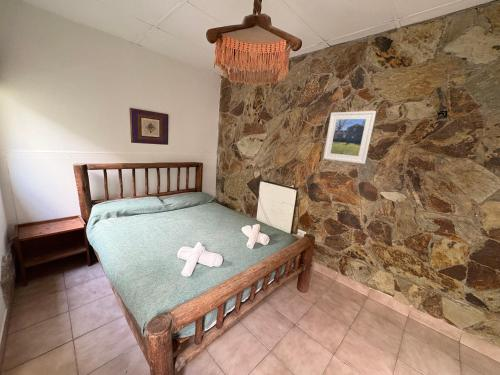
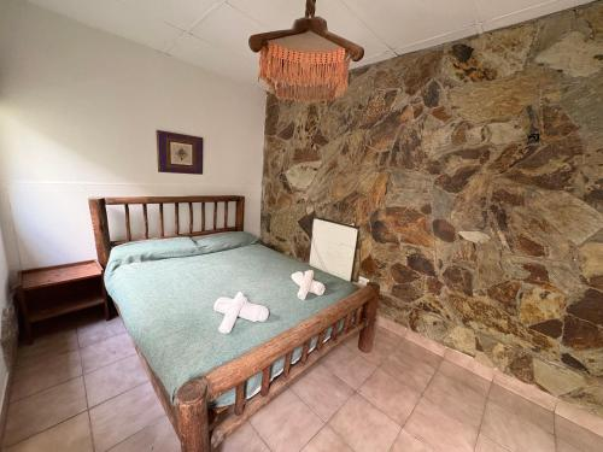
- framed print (347, 137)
